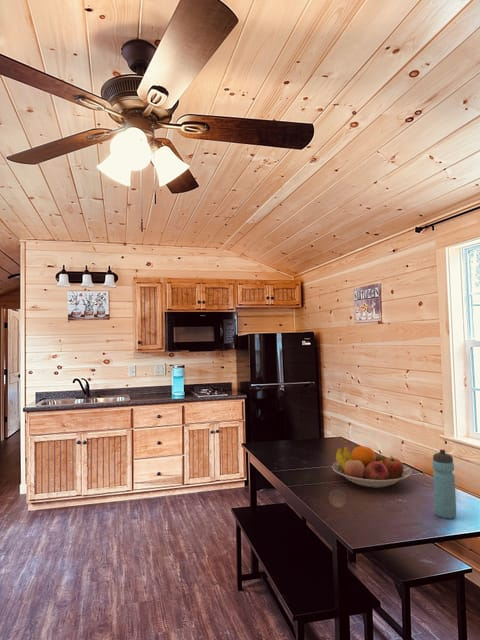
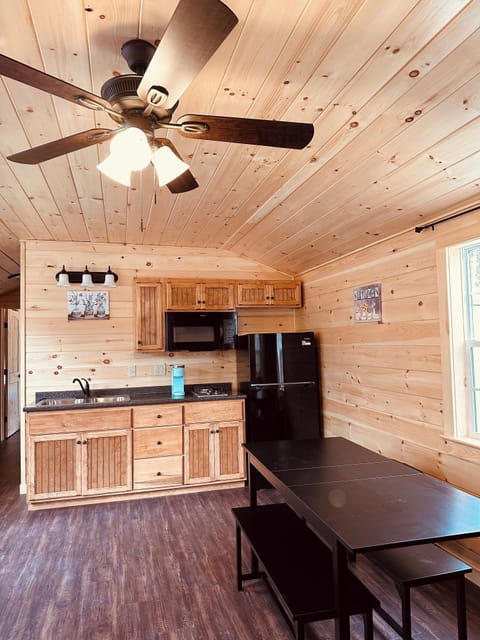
- fruit bowl (370, 465)
- water bottle (443, 482)
